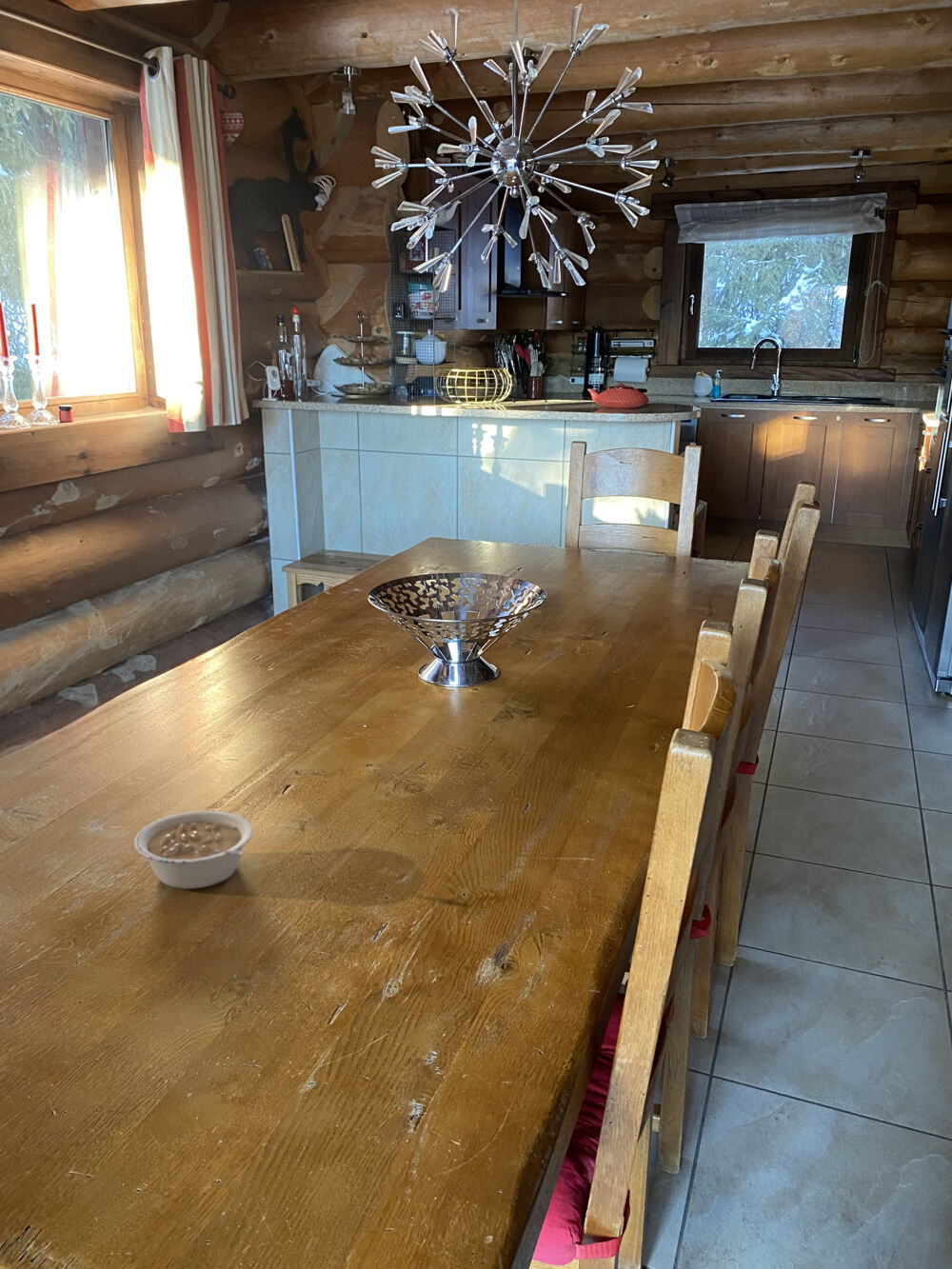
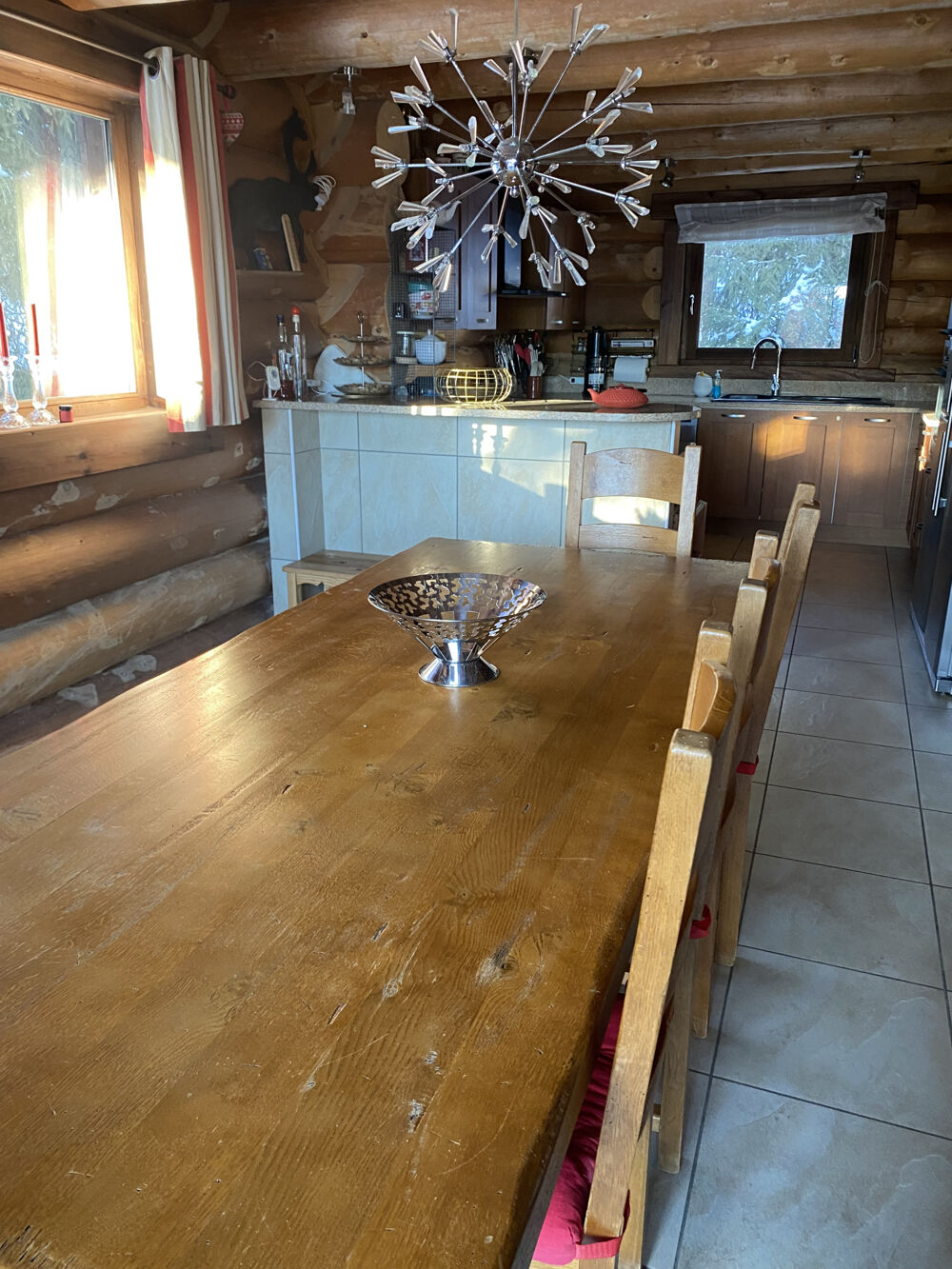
- legume (200, 849)
